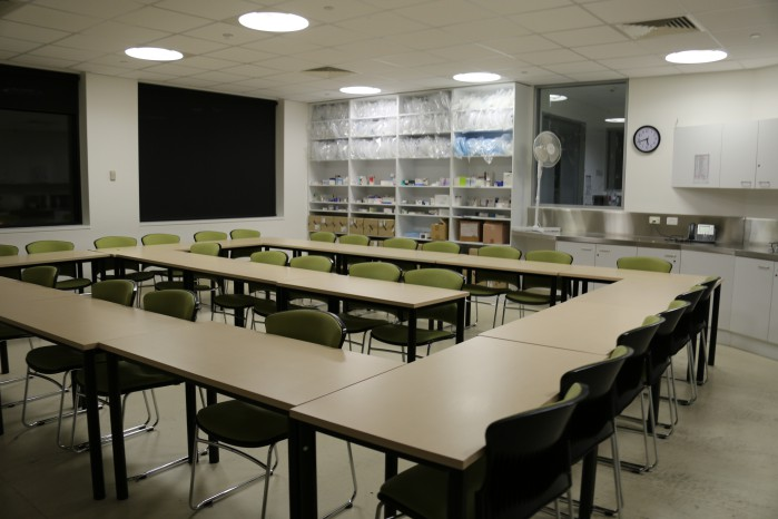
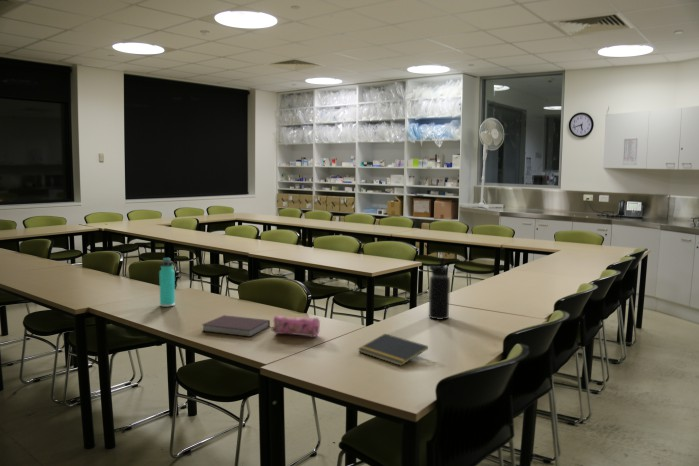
+ thermos bottle (167, 281)
+ pencil case (296, 325)
+ notepad (392, 348)
+ notebook (236, 325)
+ water bottle (438, 288)
